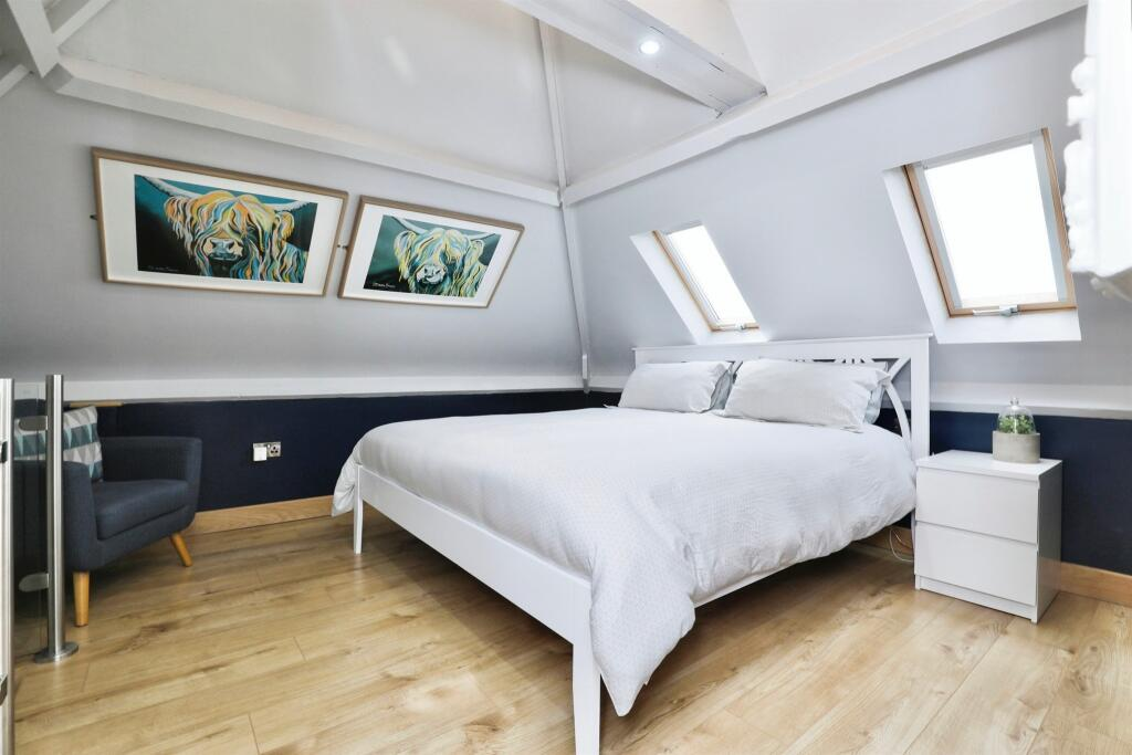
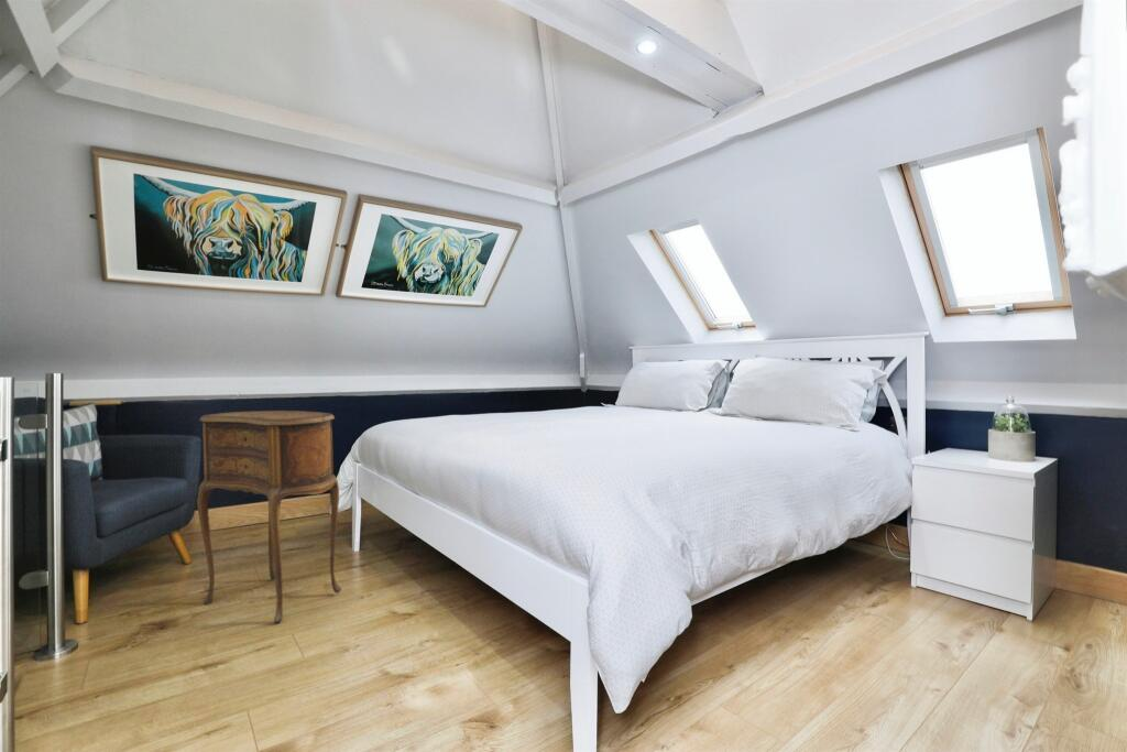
+ side table (274, 505)
